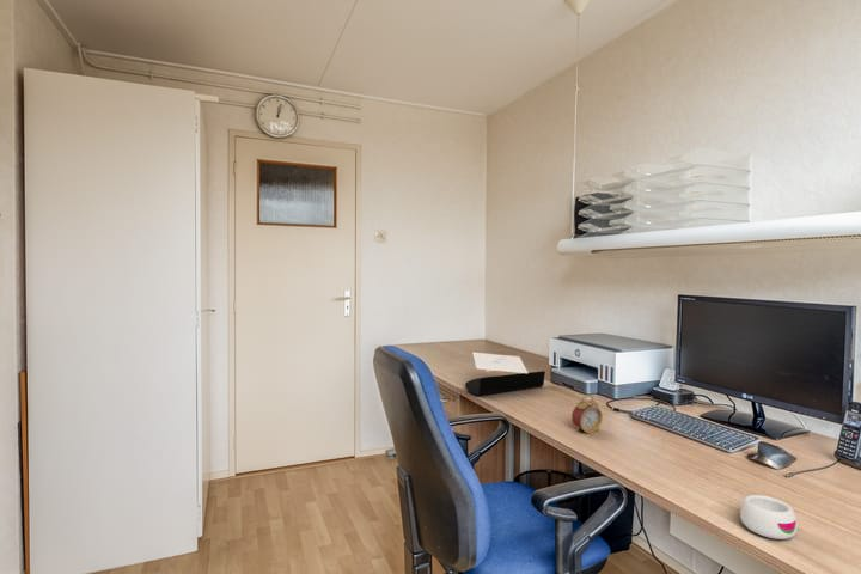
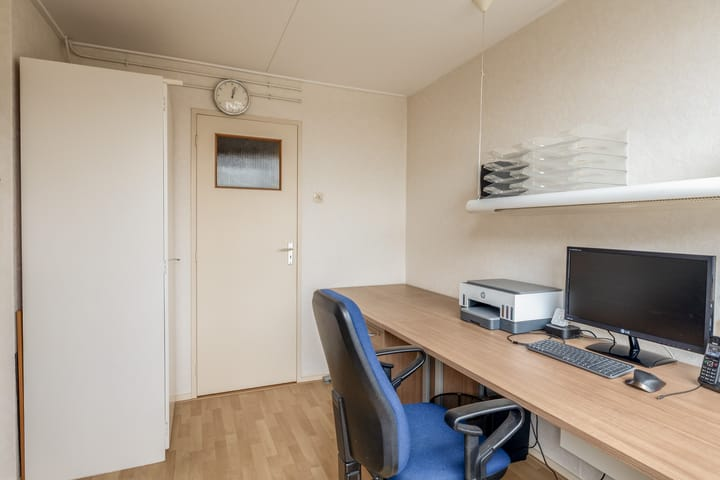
- document tray (506, 371)
- alarm clock (585, 413)
- mug (770, 514)
